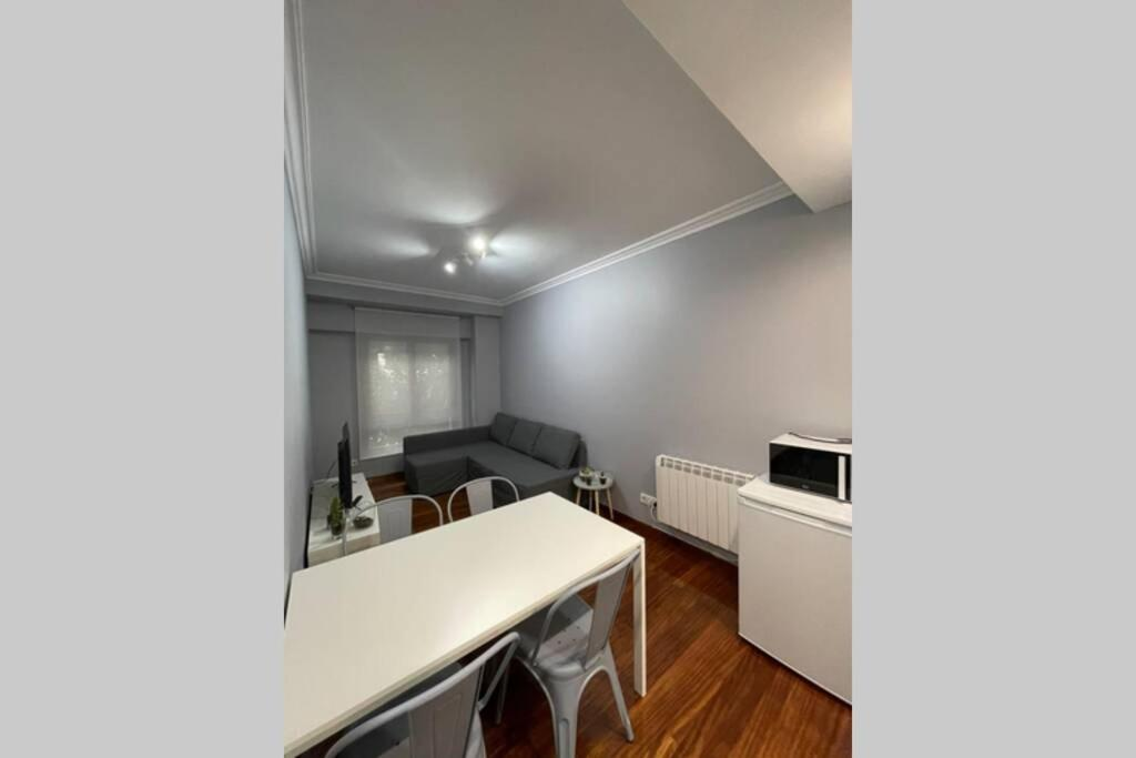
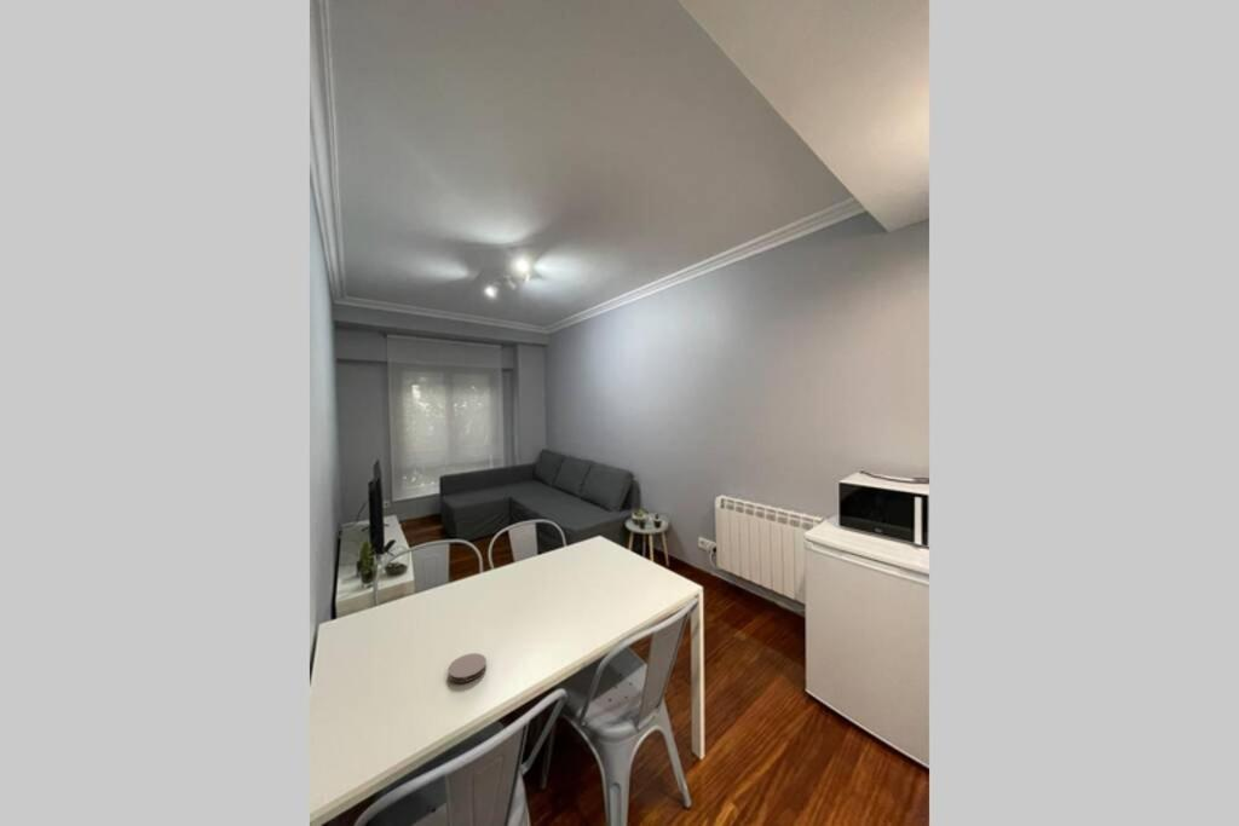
+ coaster (467, 666)
